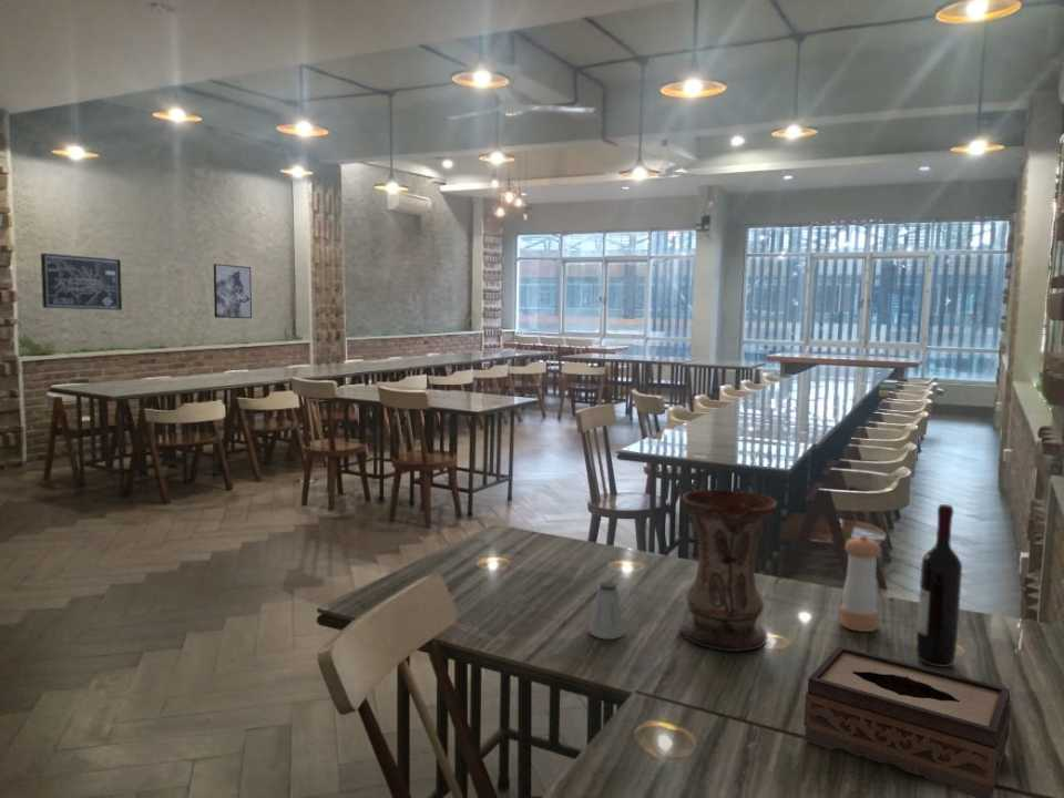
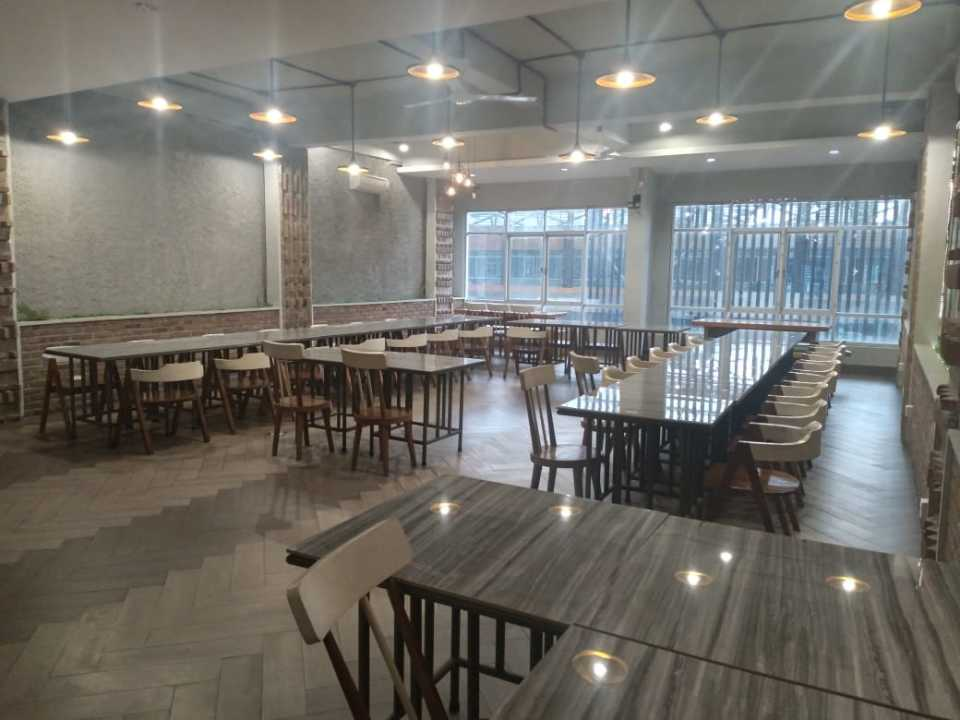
- pepper shaker (860, 580)
- wine bottle (940, 583)
- wall art (82, 283)
- tissue box (906, 715)
- wall art (233, 291)
- saltshaker (607, 607)
- vase (726, 566)
